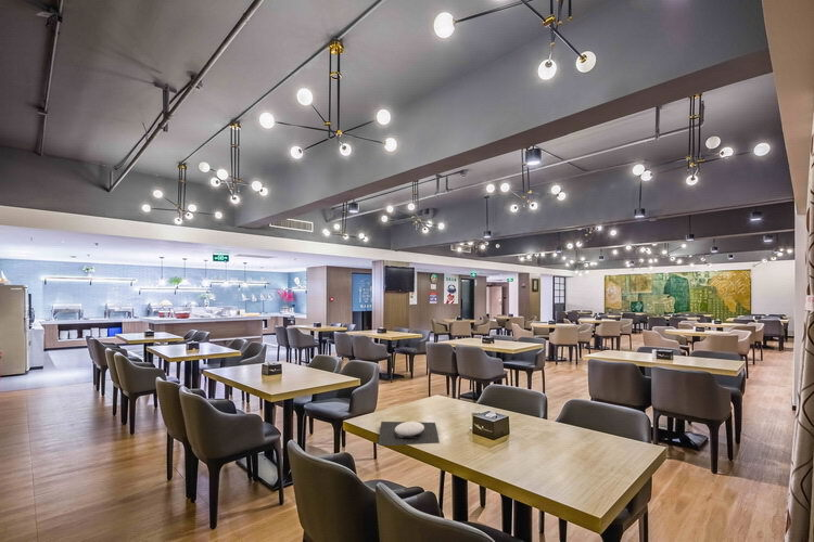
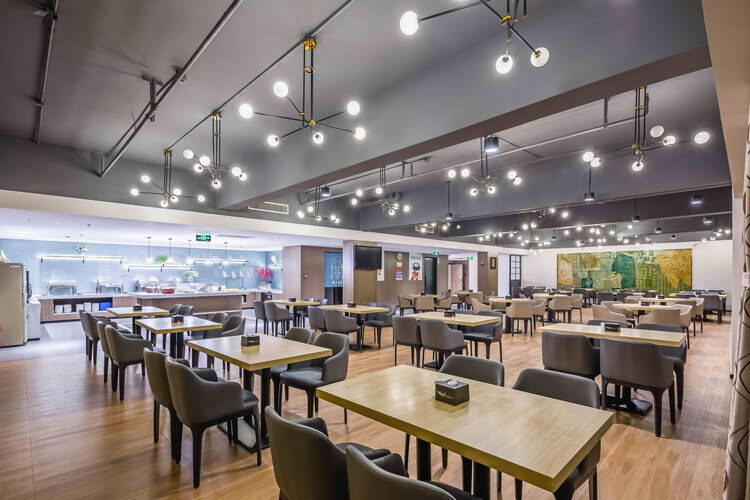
- plate (408, 429)
